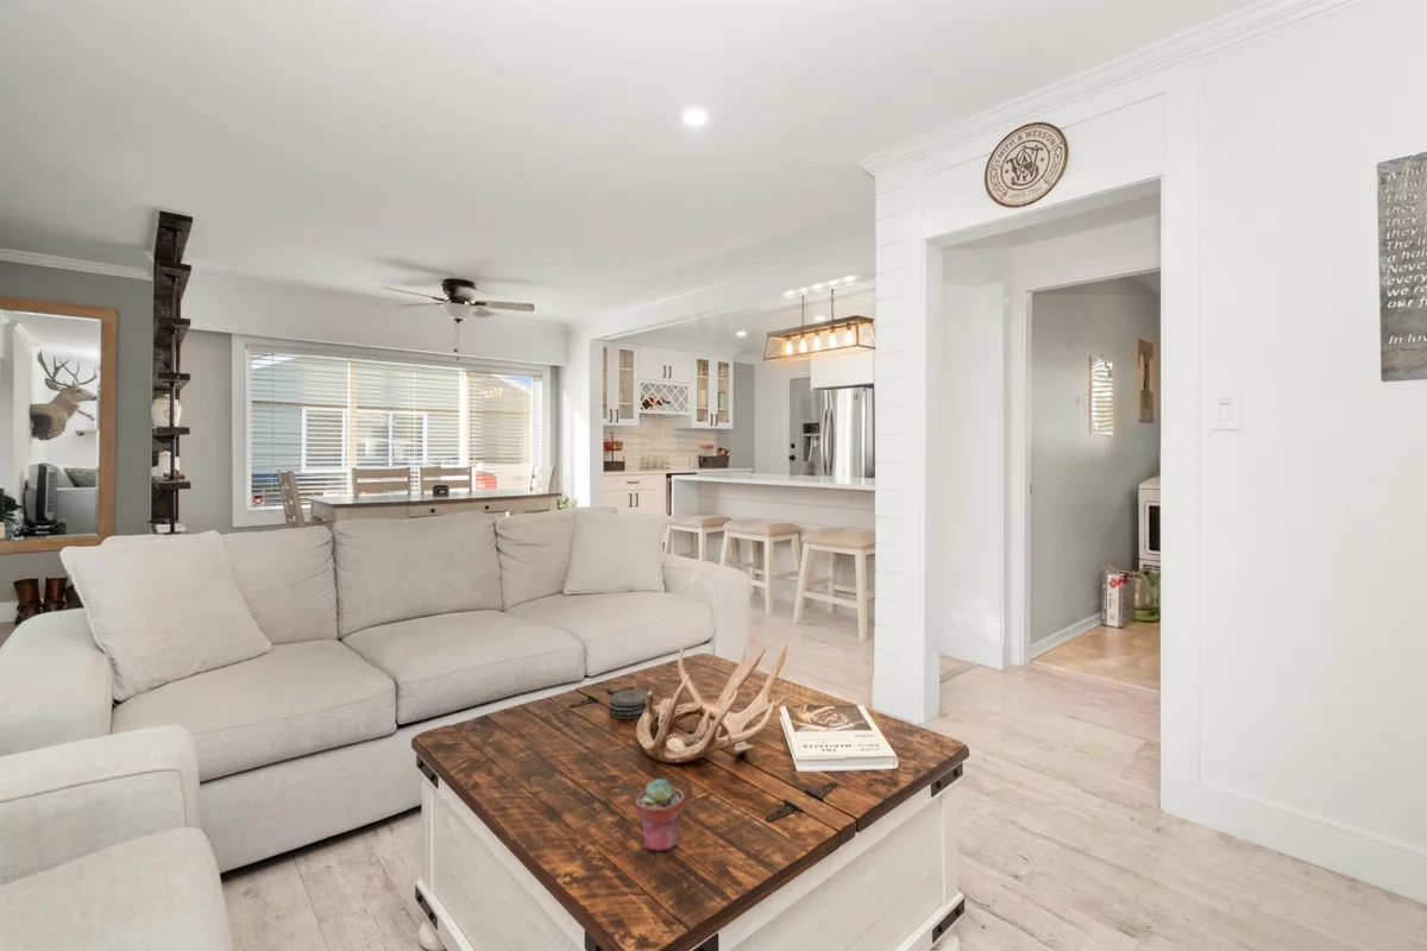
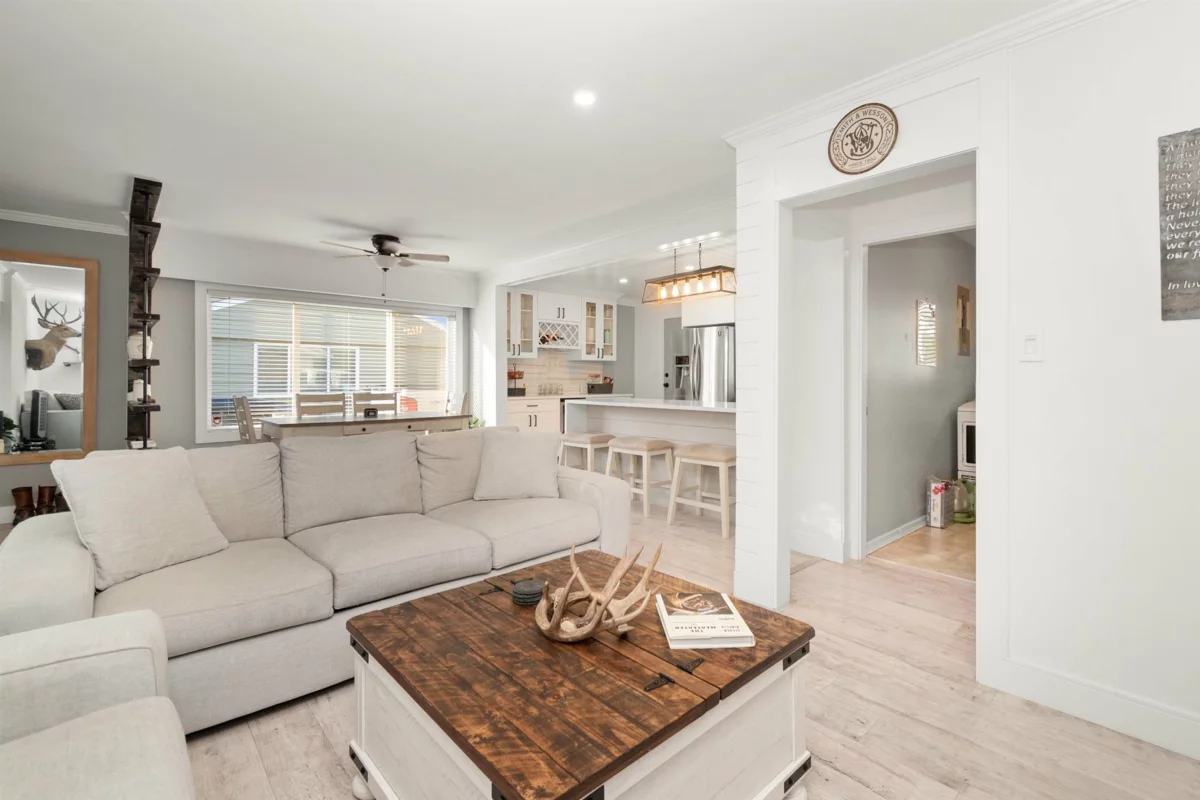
- potted succulent (660, 810)
